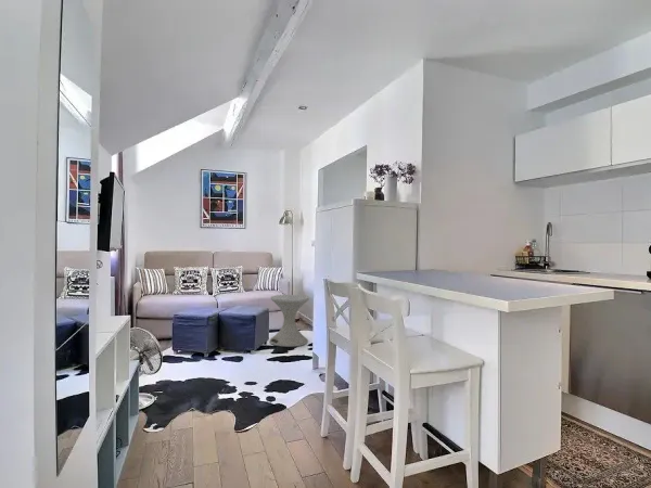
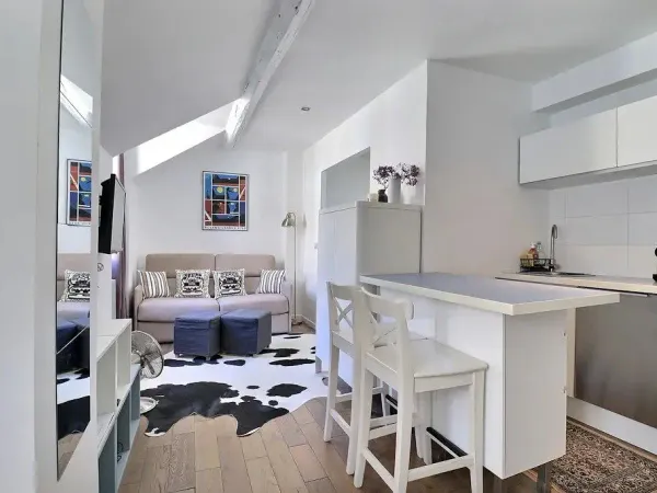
- side table (289, 319)
